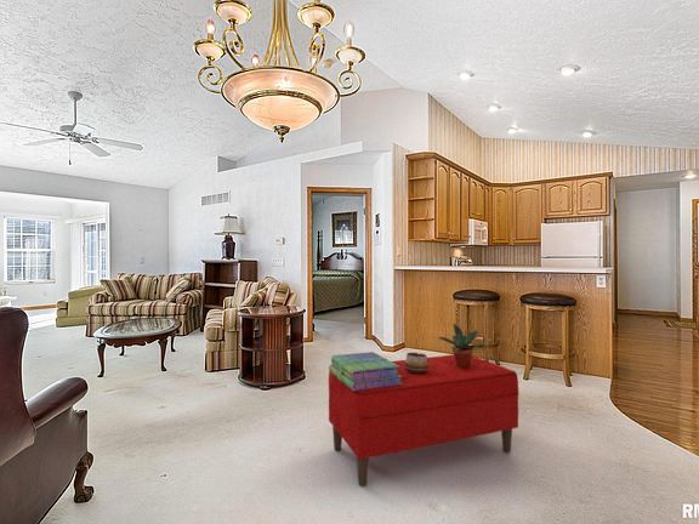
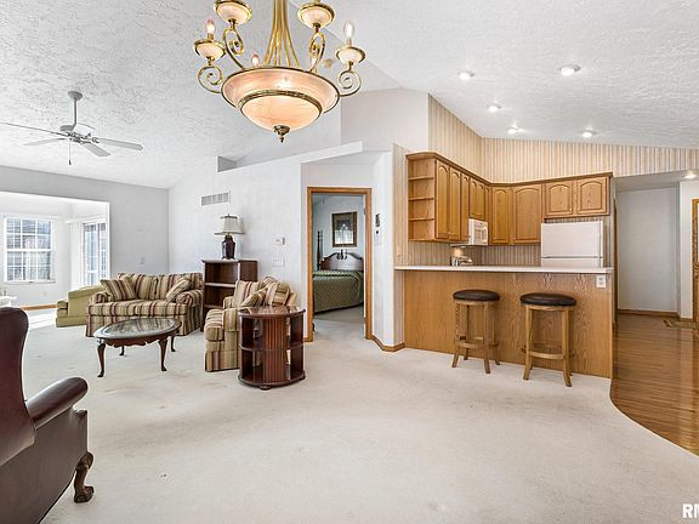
- potted plant (462, 344)
- stack of books (363, 369)
- bench (421, 409)
- decorative bowl (415, 363)
